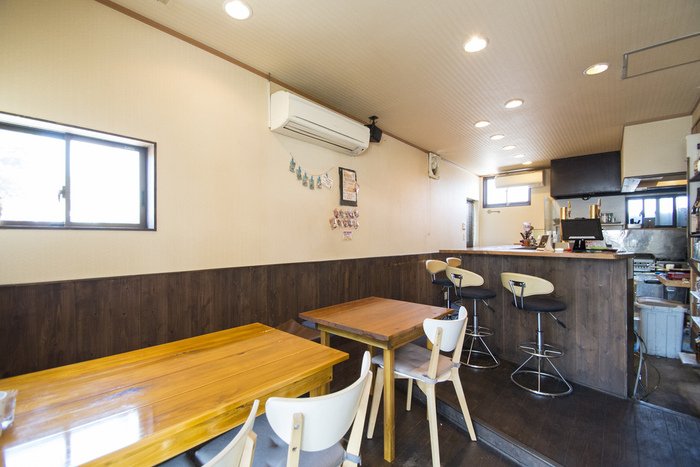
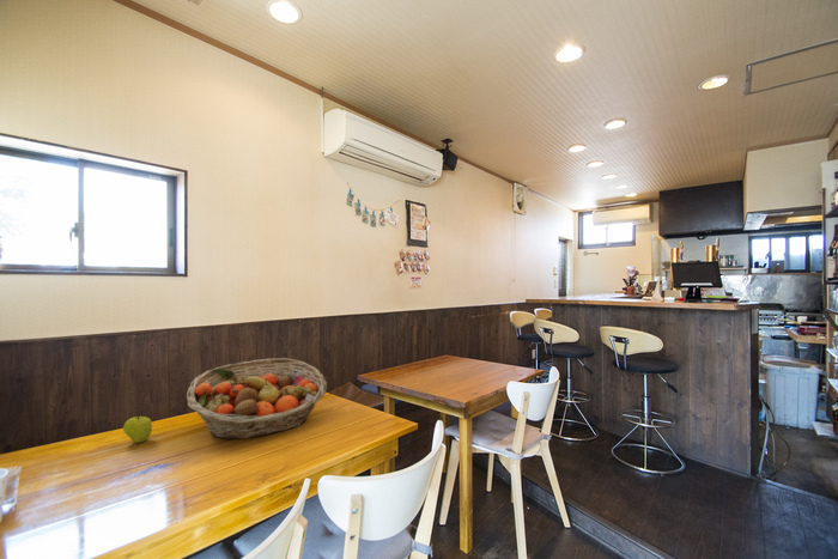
+ fruit (138, 426)
+ fruit basket (261, 394)
